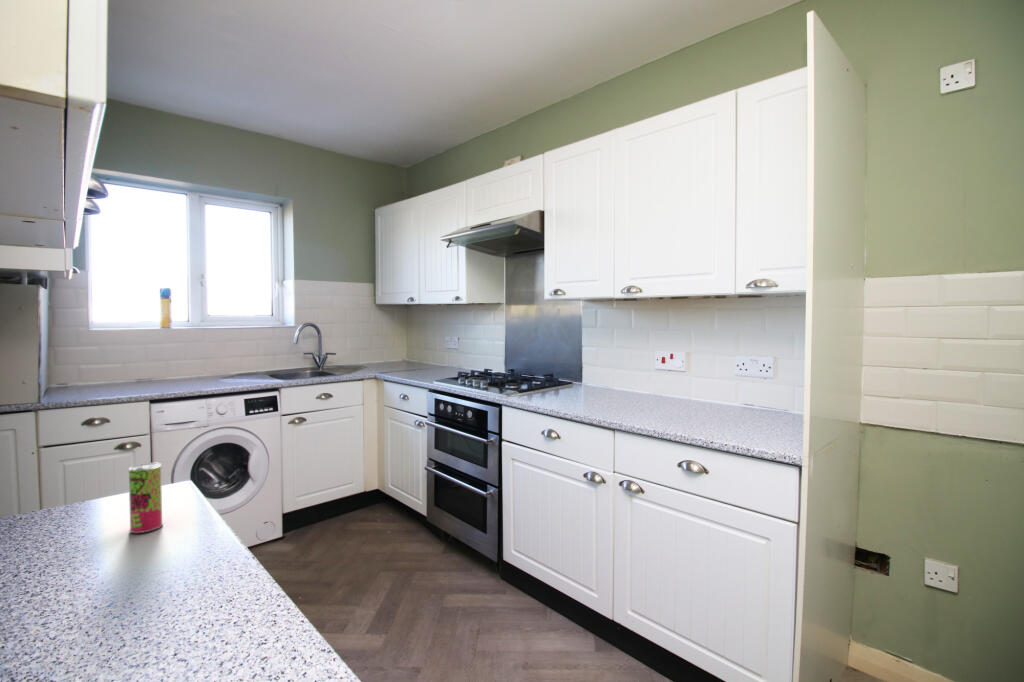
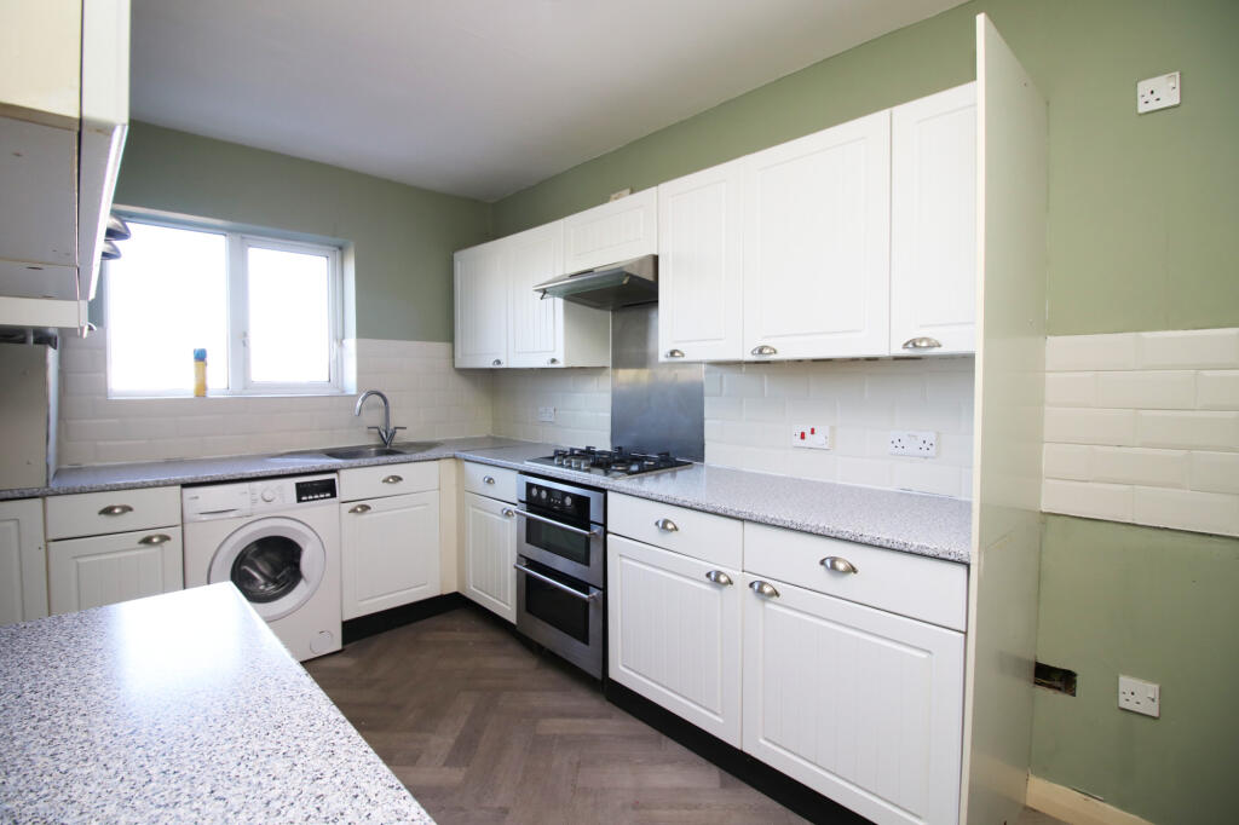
- beverage can (145, 496)
